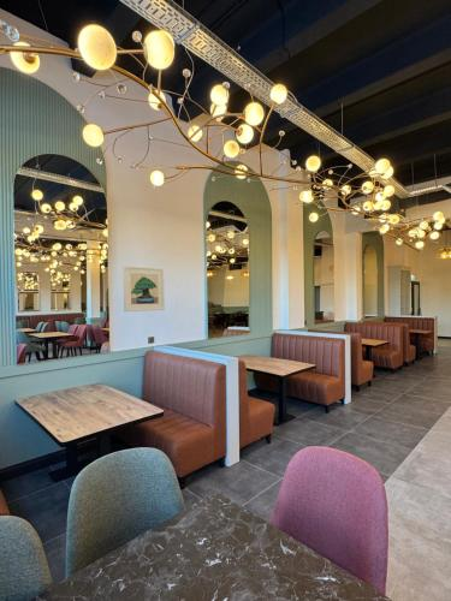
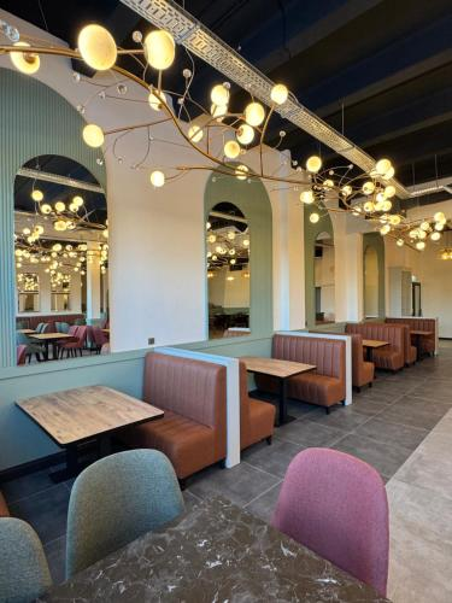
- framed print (144, 288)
